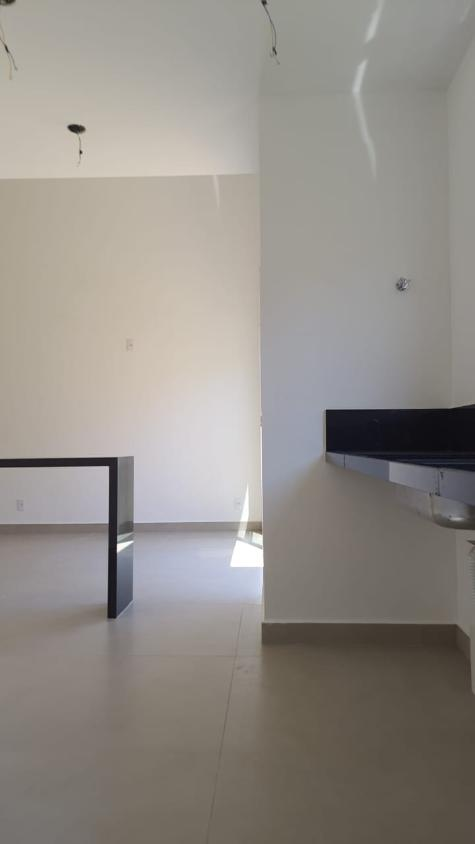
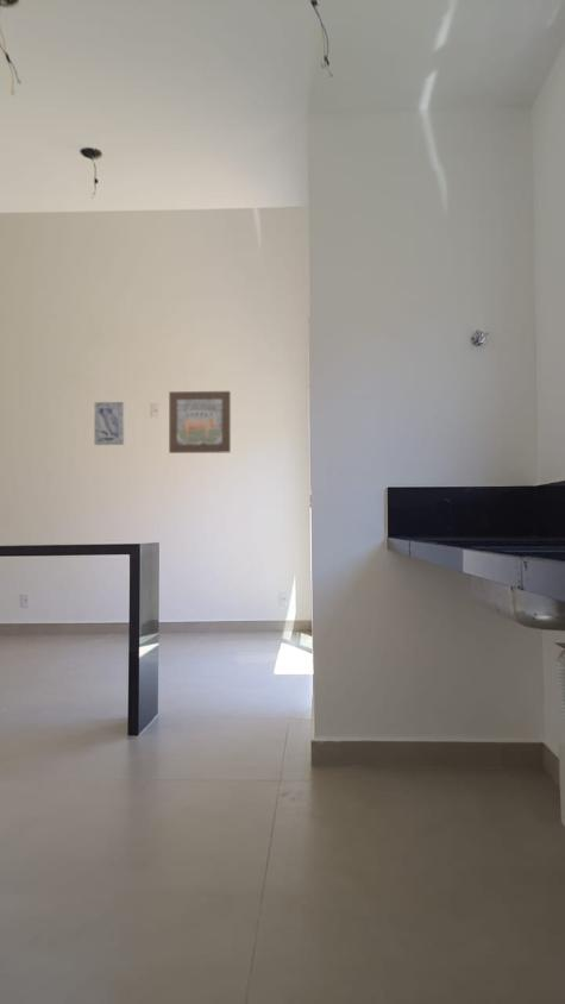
+ wall art (199, 421)
+ wall art (108, 423)
